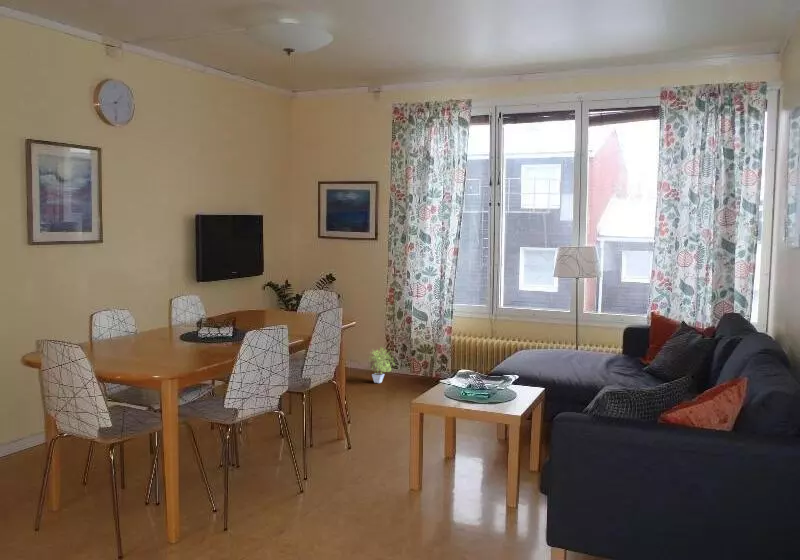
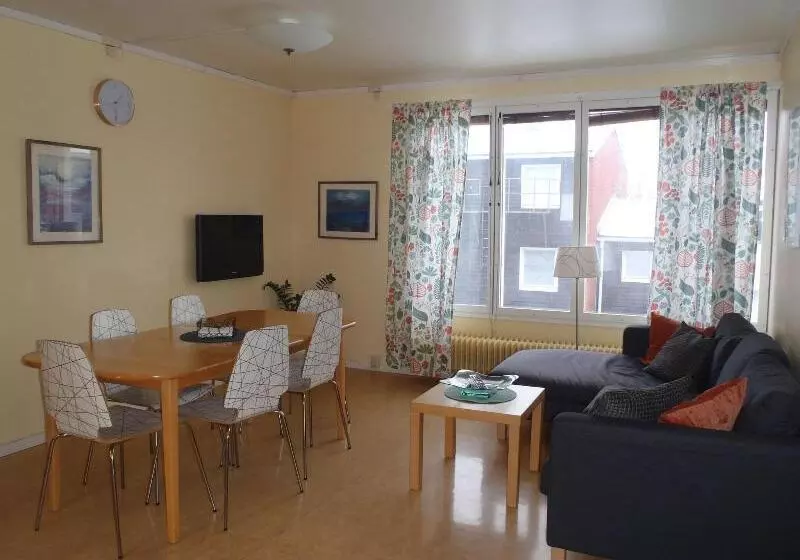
- potted plant (380, 364)
